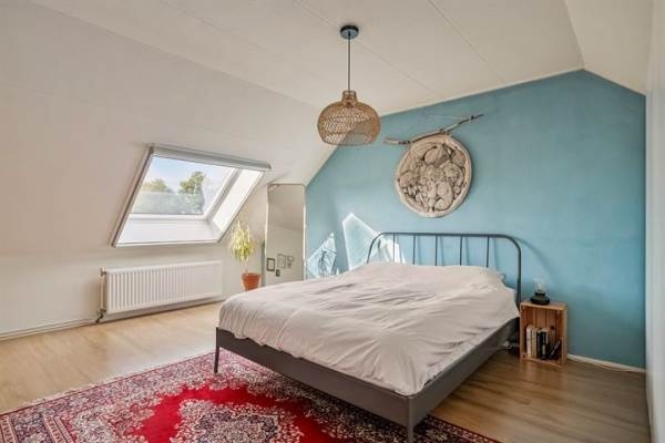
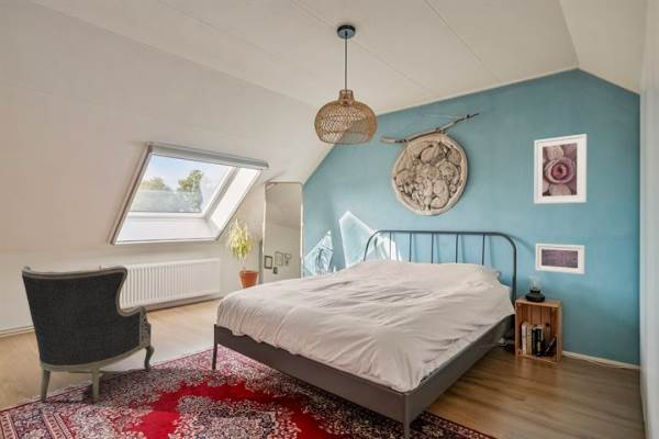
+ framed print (559, 258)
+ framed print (559, 170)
+ armchair (78, 325)
